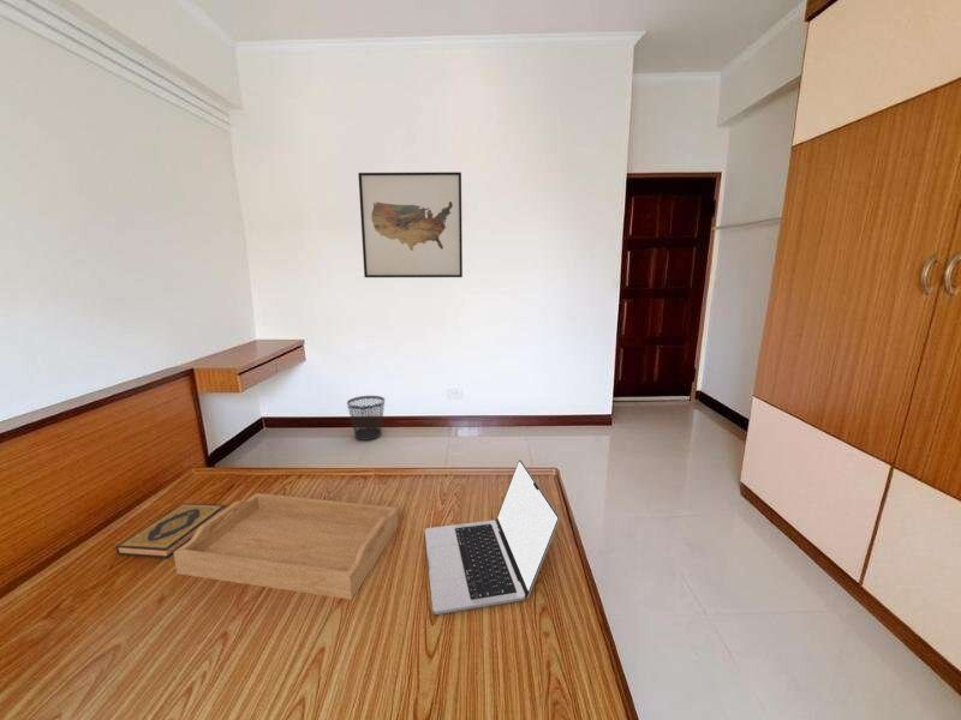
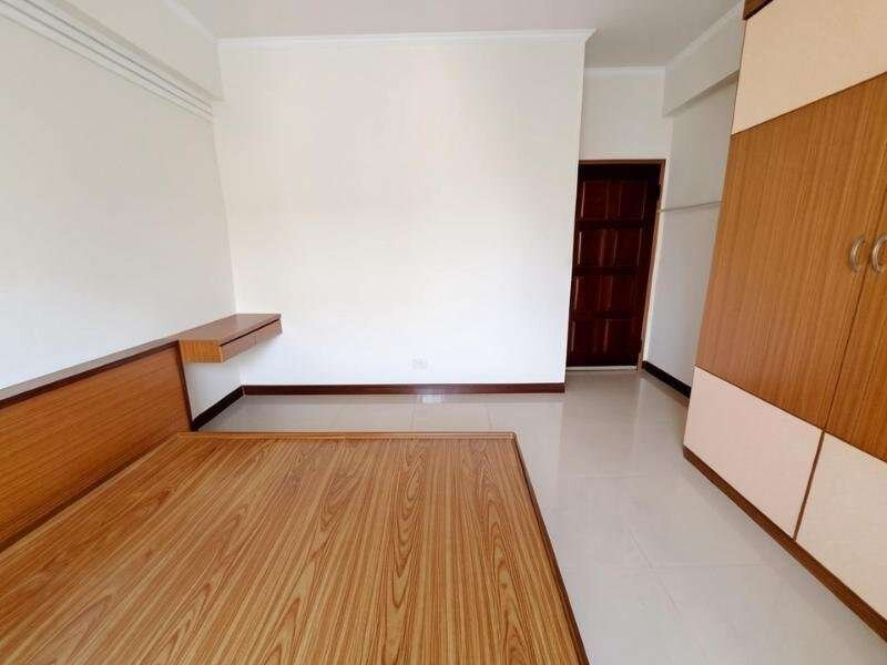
- wall art (411, 226)
- serving tray (296, 534)
- hardback book (175, 527)
- laptop (483, 526)
- wastebasket (368, 418)
